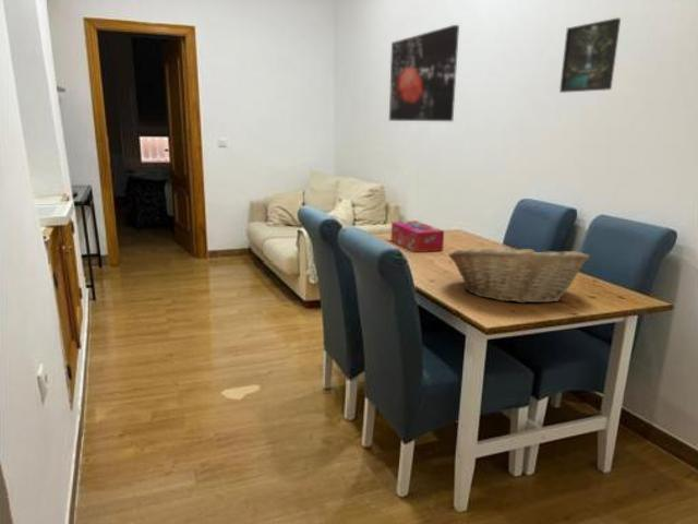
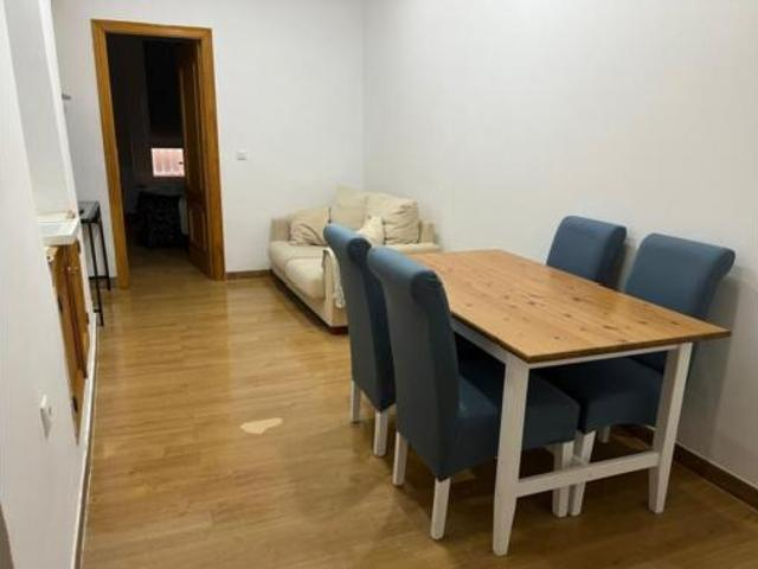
- wall art (419, 79)
- fruit basket (516, 266)
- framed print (588, 57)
- tissue box (416, 236)
